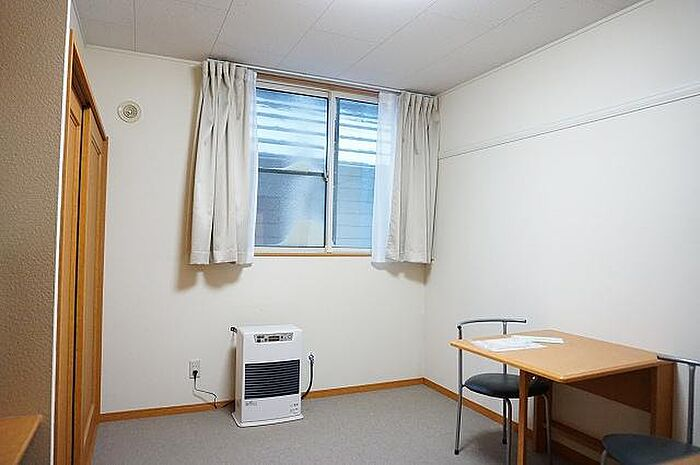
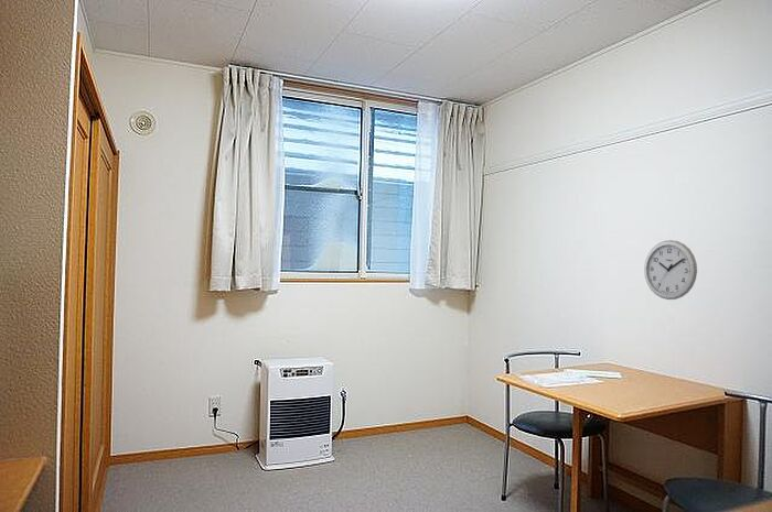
+ wall clock (668, 270)
